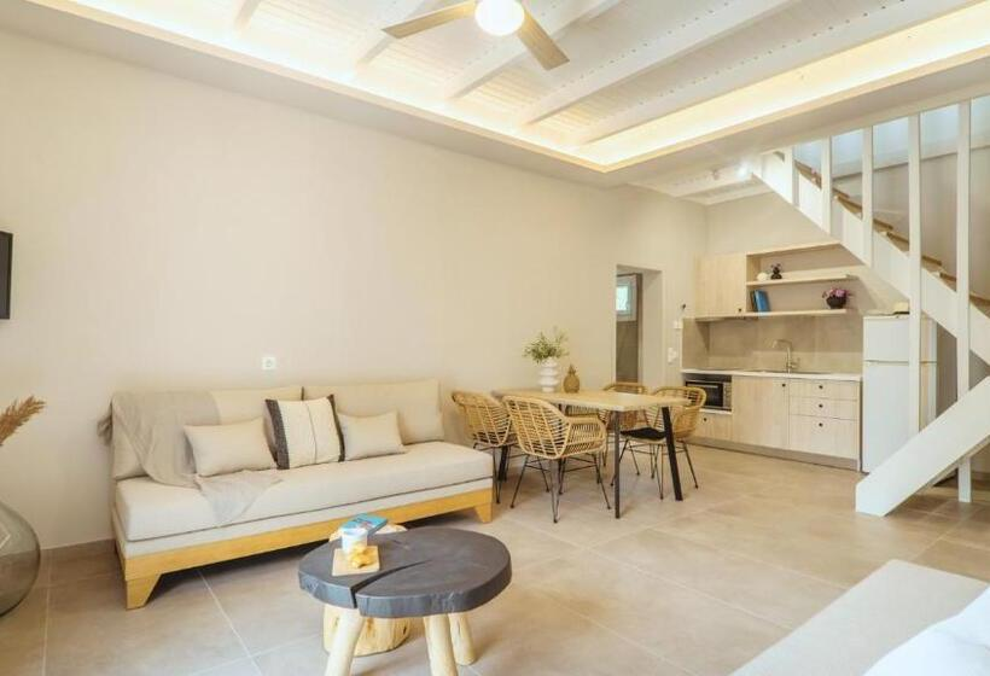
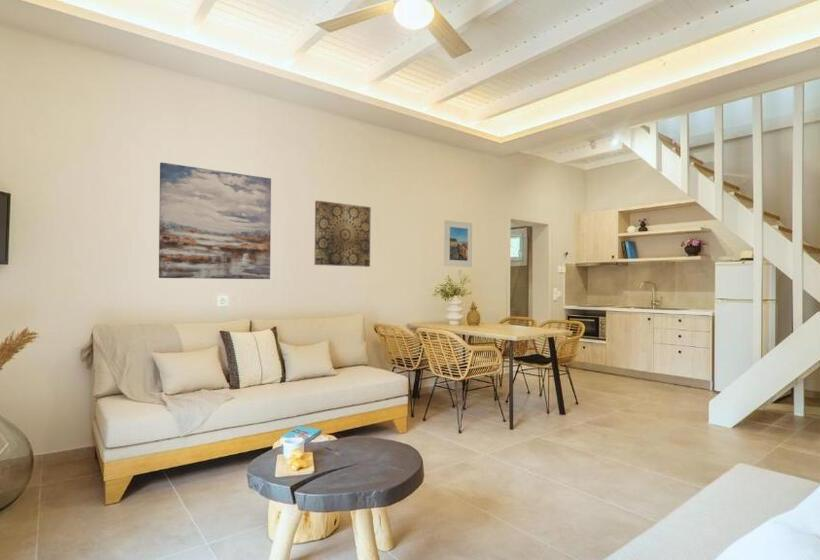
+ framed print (458, 244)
+ wall art (218, 224)
+ wall art (343, 235)
